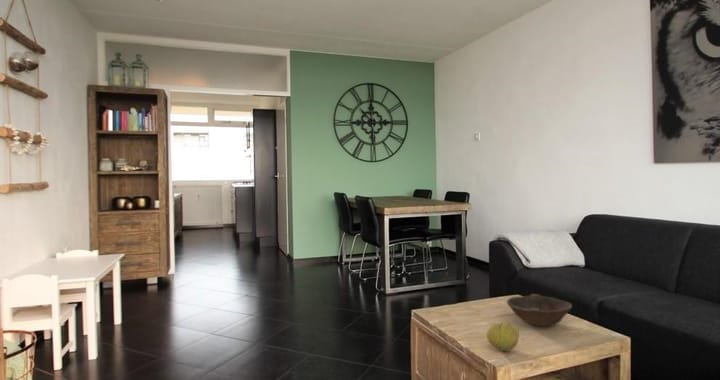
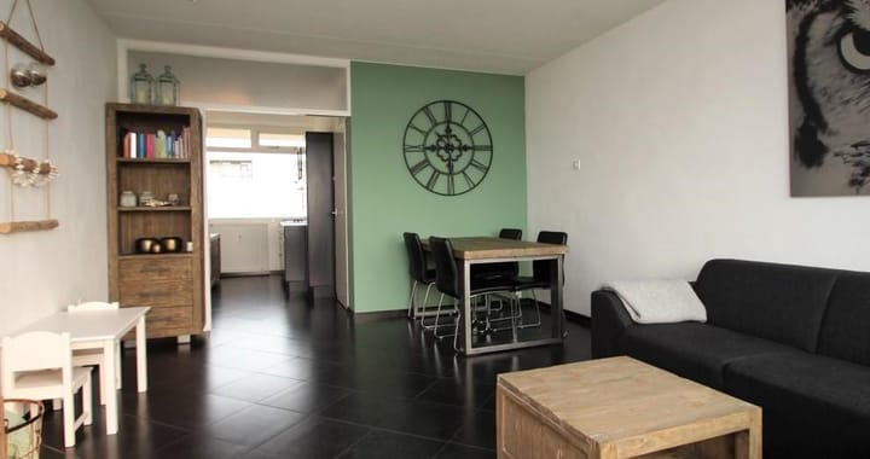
- bowl (538, 312)
- fruit (503, 336)
